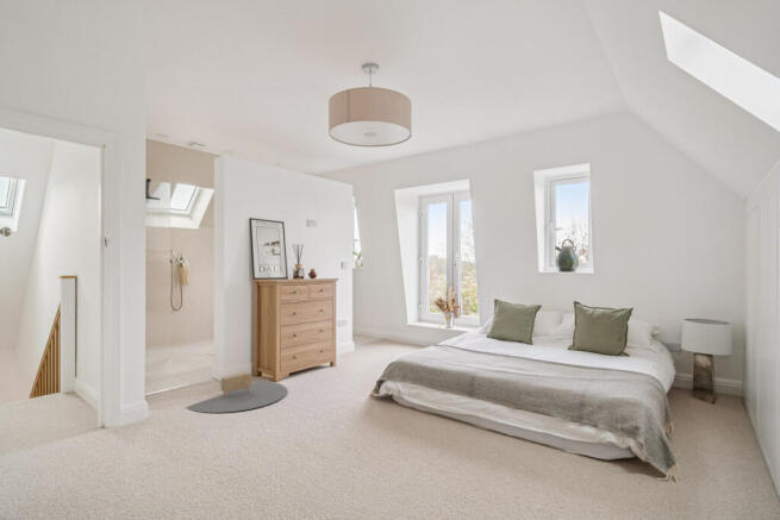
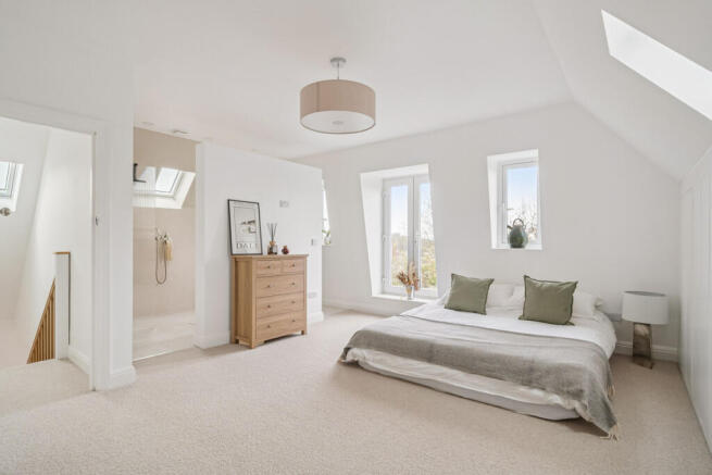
- dresser (236, 384)
